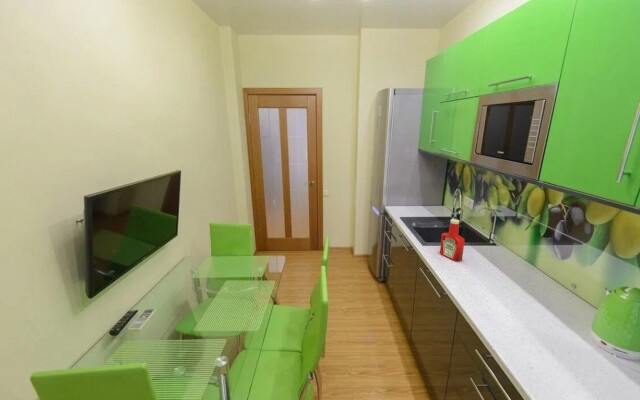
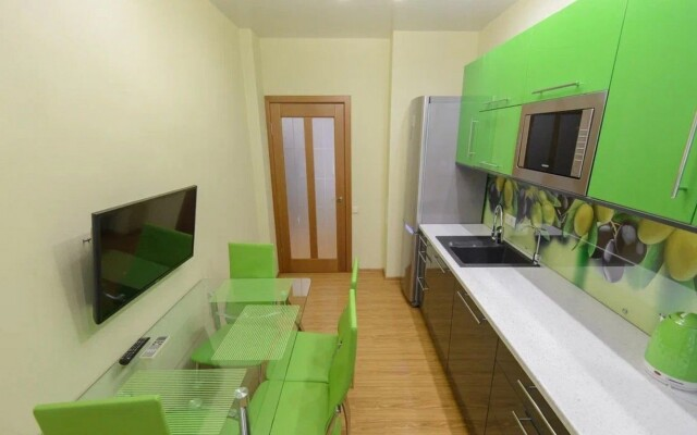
- soap bottle (452, 238)
